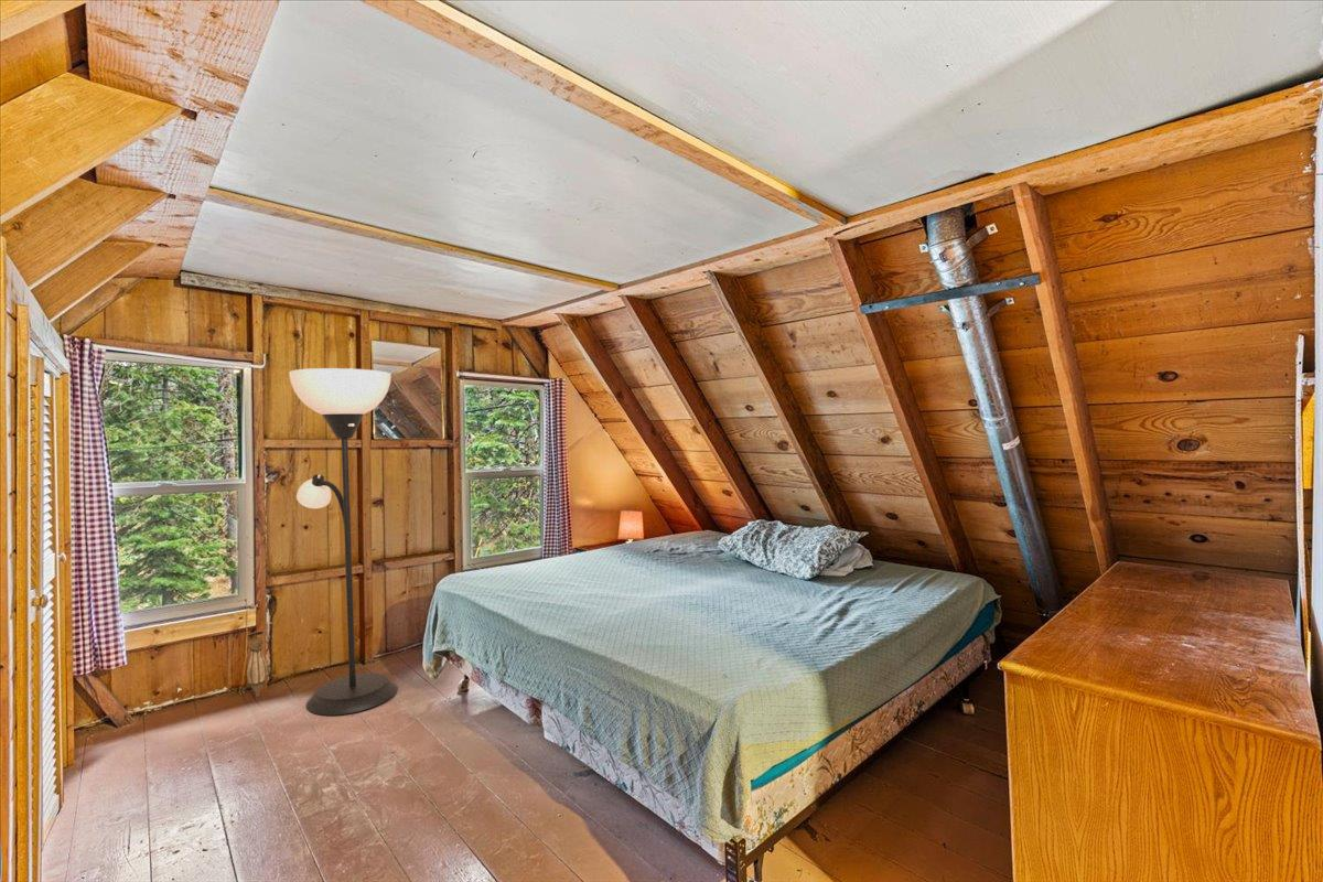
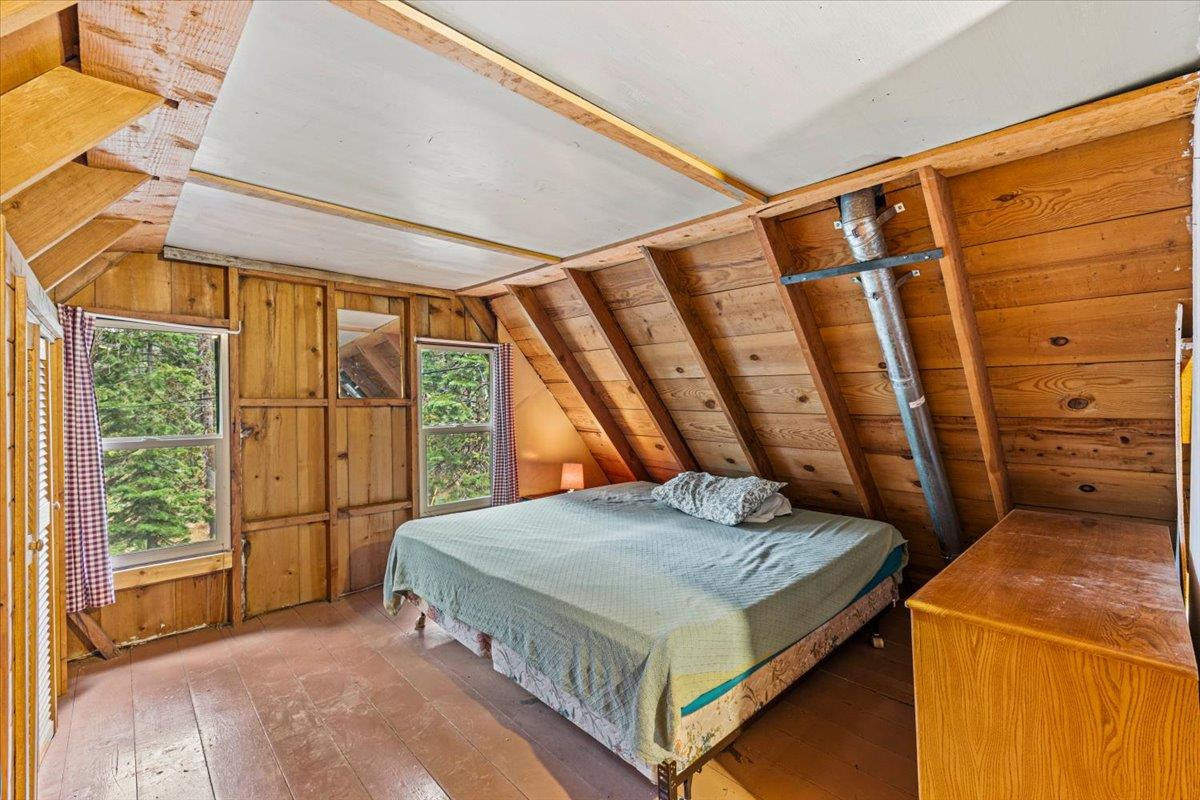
- floor lamp (344, 533)
- pitcher plant (255, 662)
